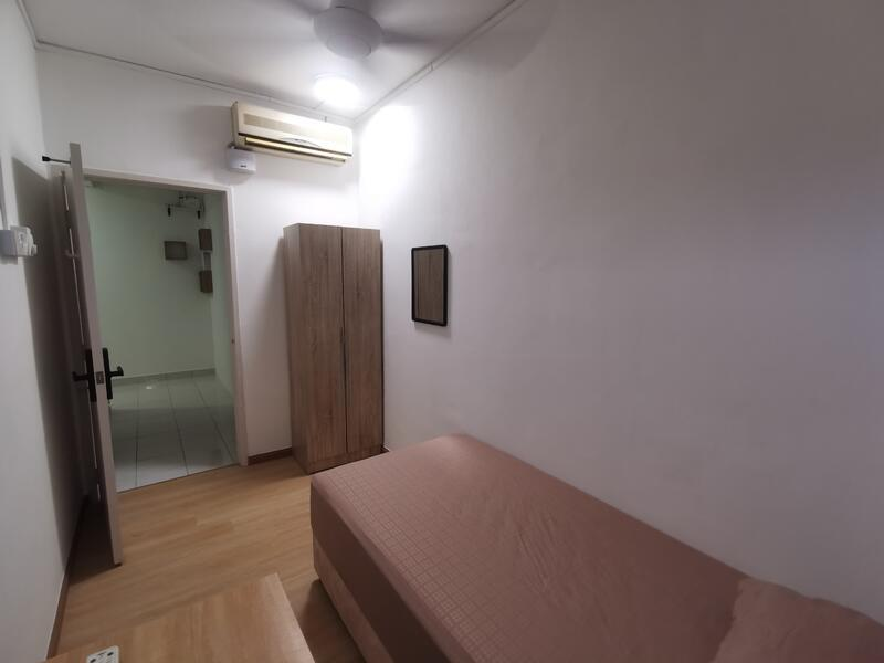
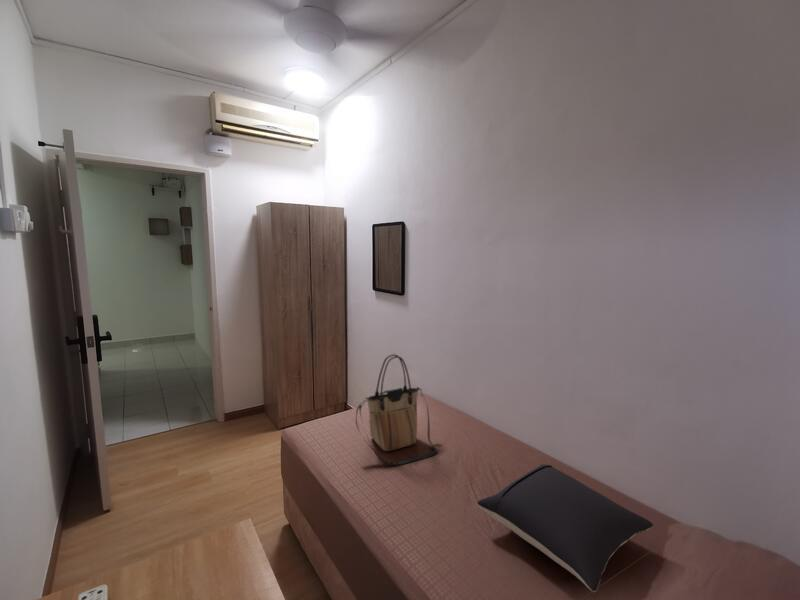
+ tote bag (396, 403)
+ pillow (562, 513)
